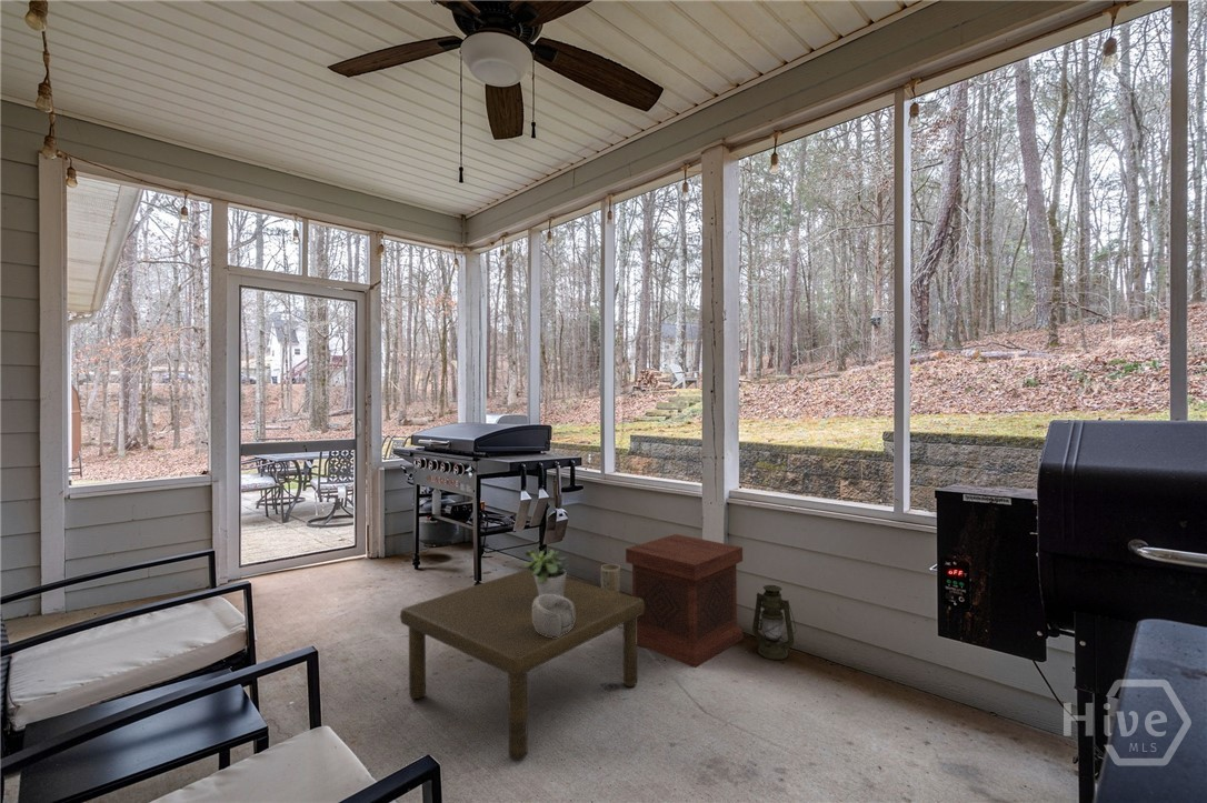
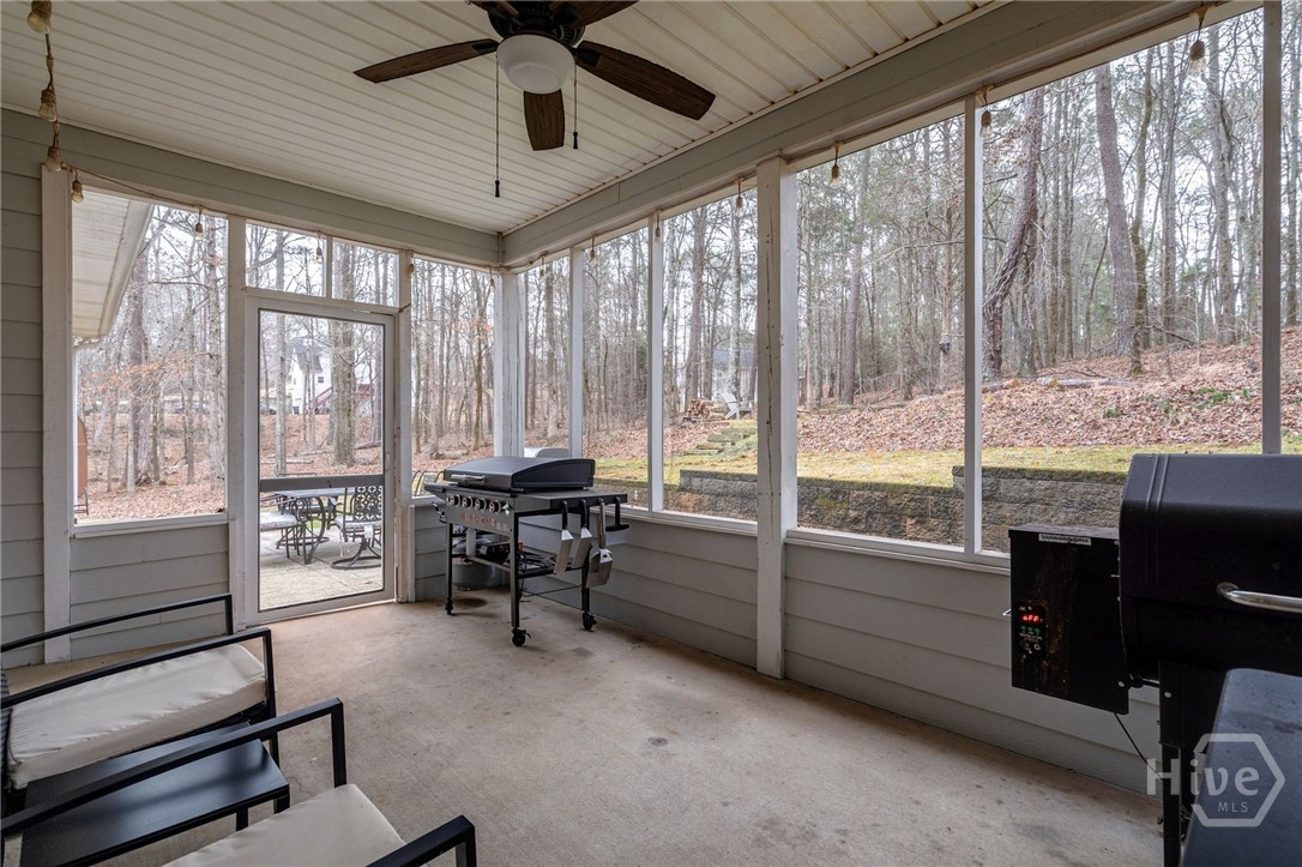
- decorative bowl (551, 613)
- coffee table (525, 648)
- side table (685, 593)
- lantern (772, 618)
- potted plant (542, 573)
- plant pot (610, 581)
